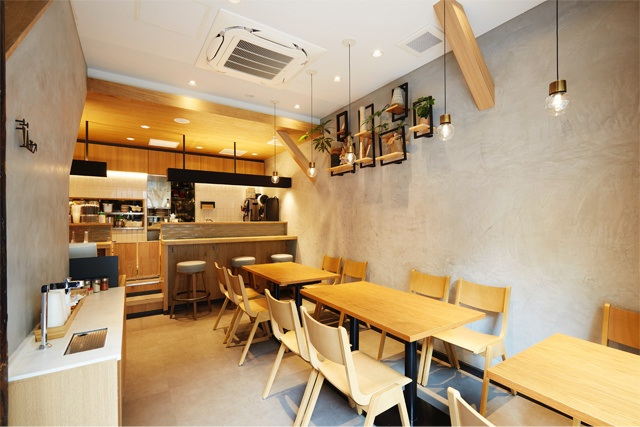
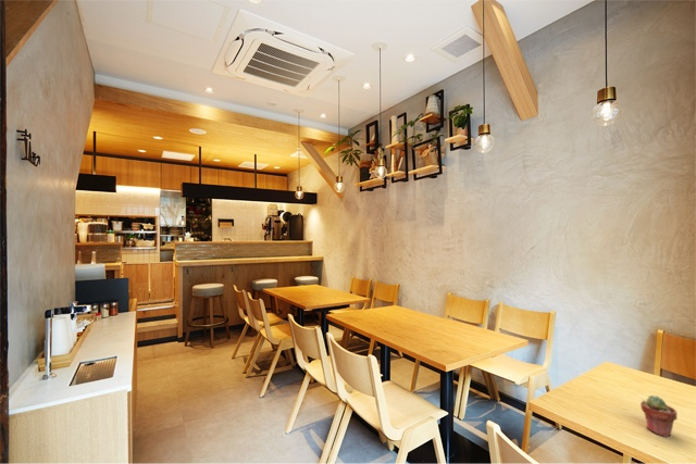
+ potted succulent (658, 413)
